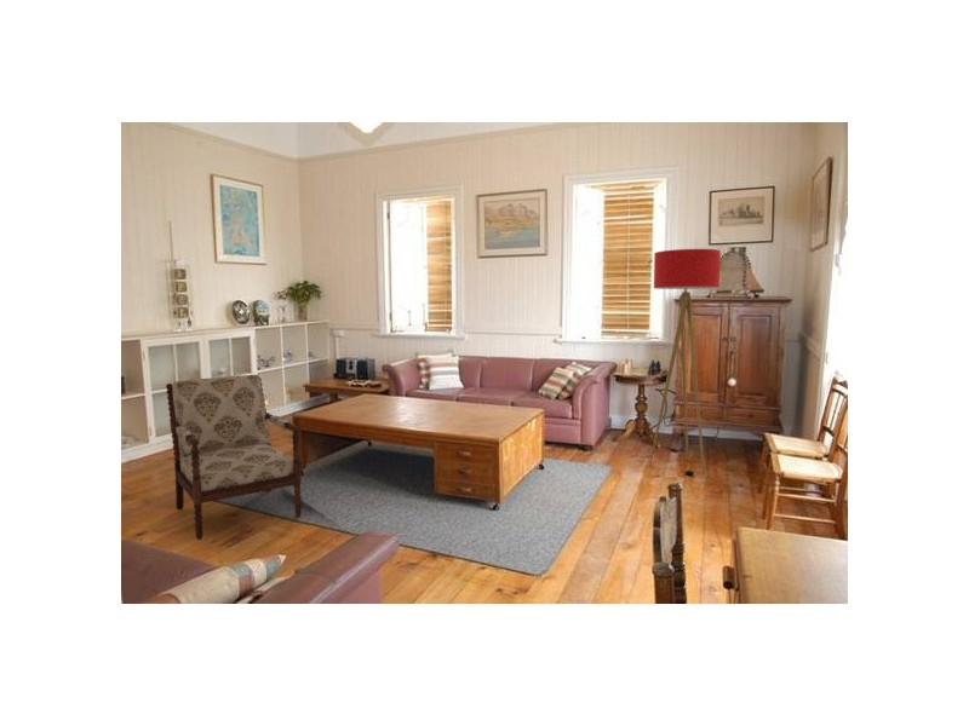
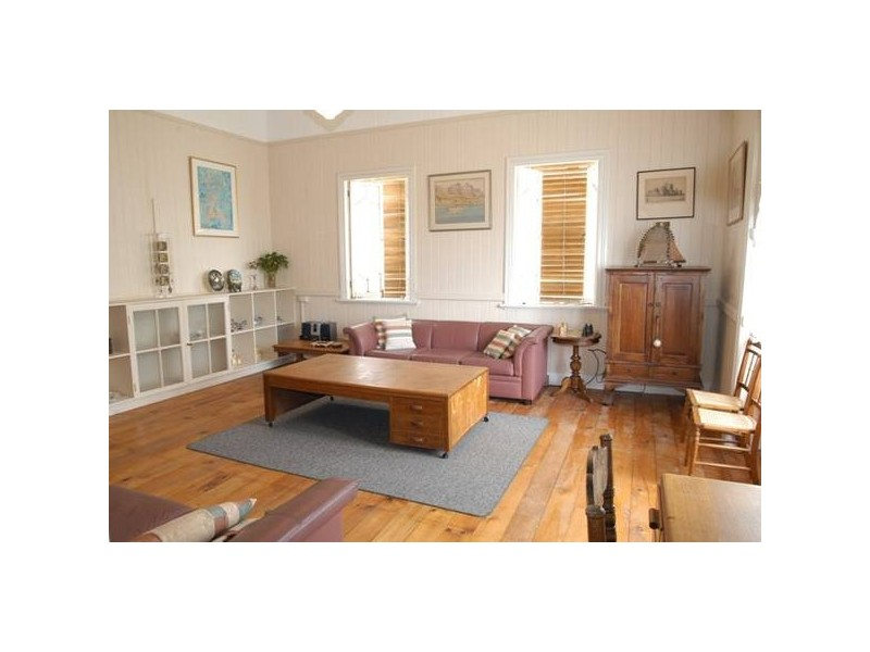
- armchair (233, 446)
- floor lamp (683, 362)
